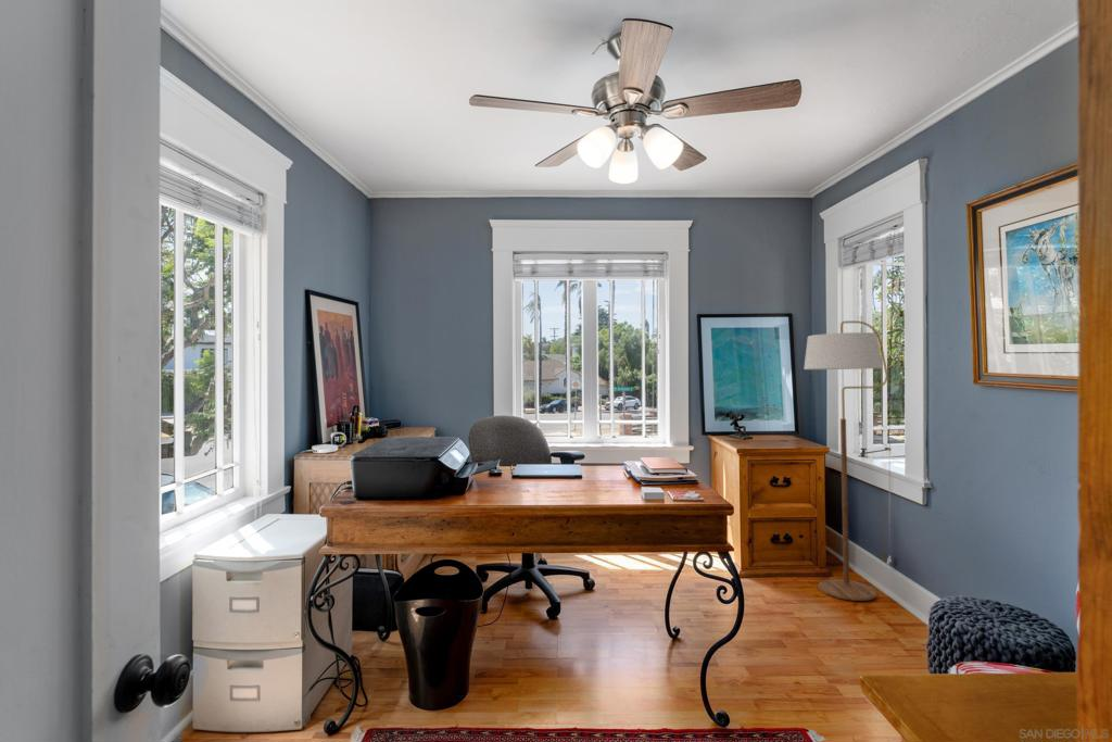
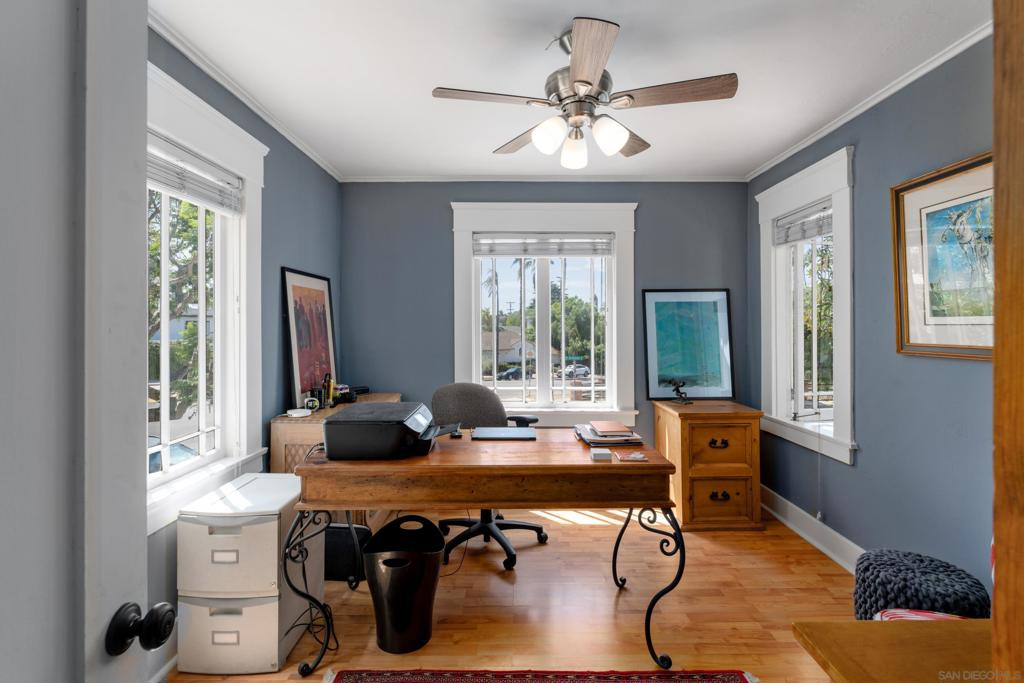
- floor lamp (846, 454)
